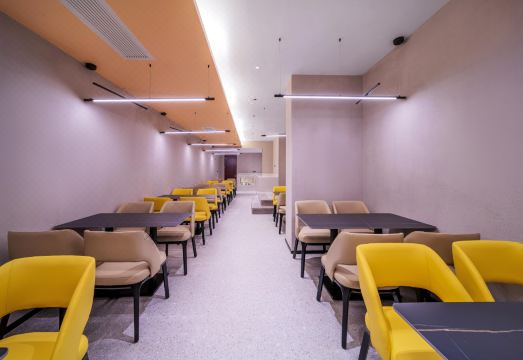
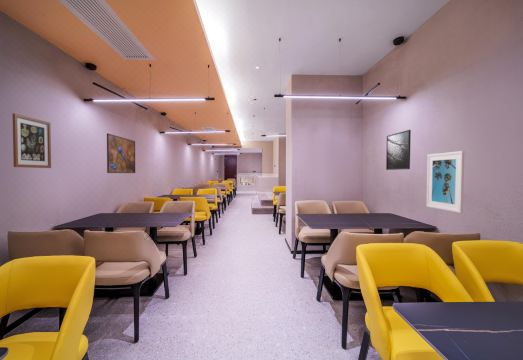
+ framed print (397, 151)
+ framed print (122, 155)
+ wall art (33, 143)
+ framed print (443, 181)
